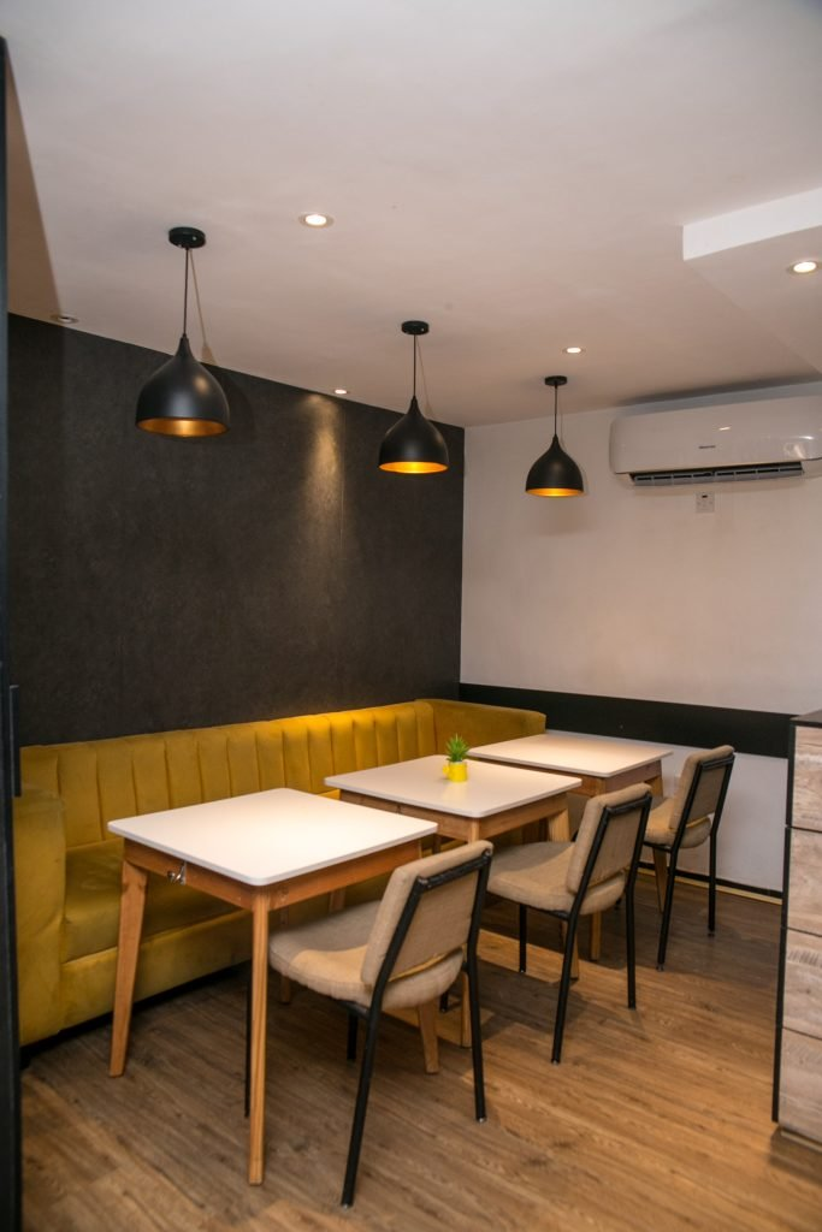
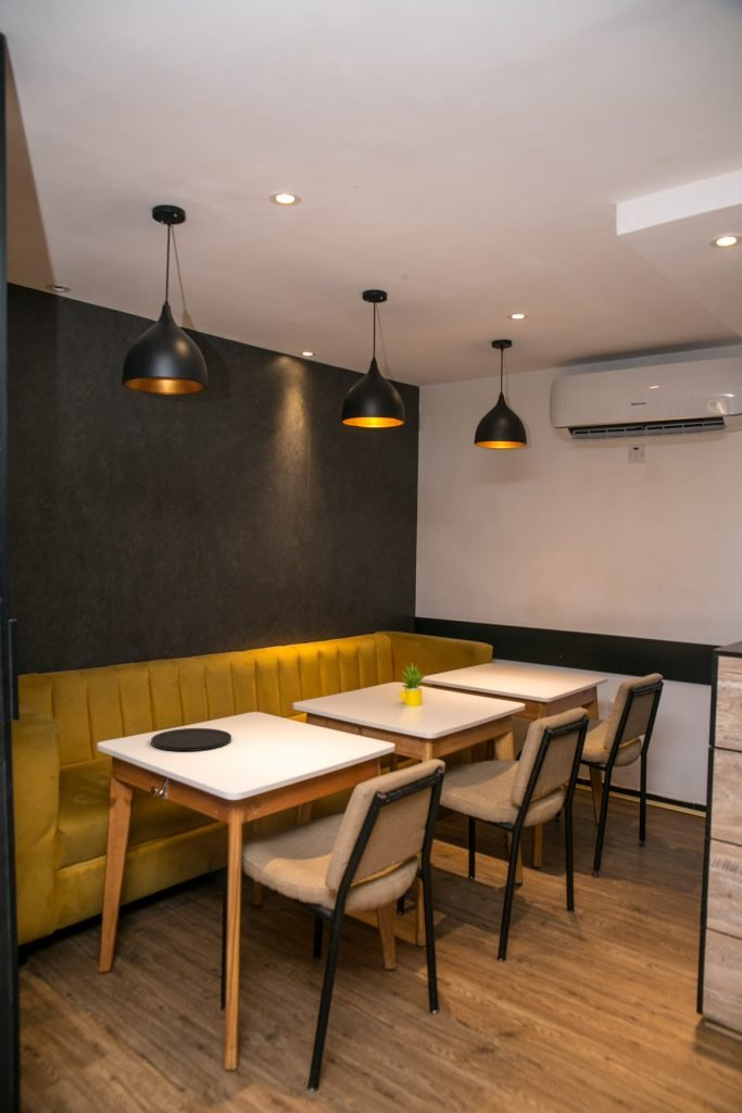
+ plate (191, 739)
